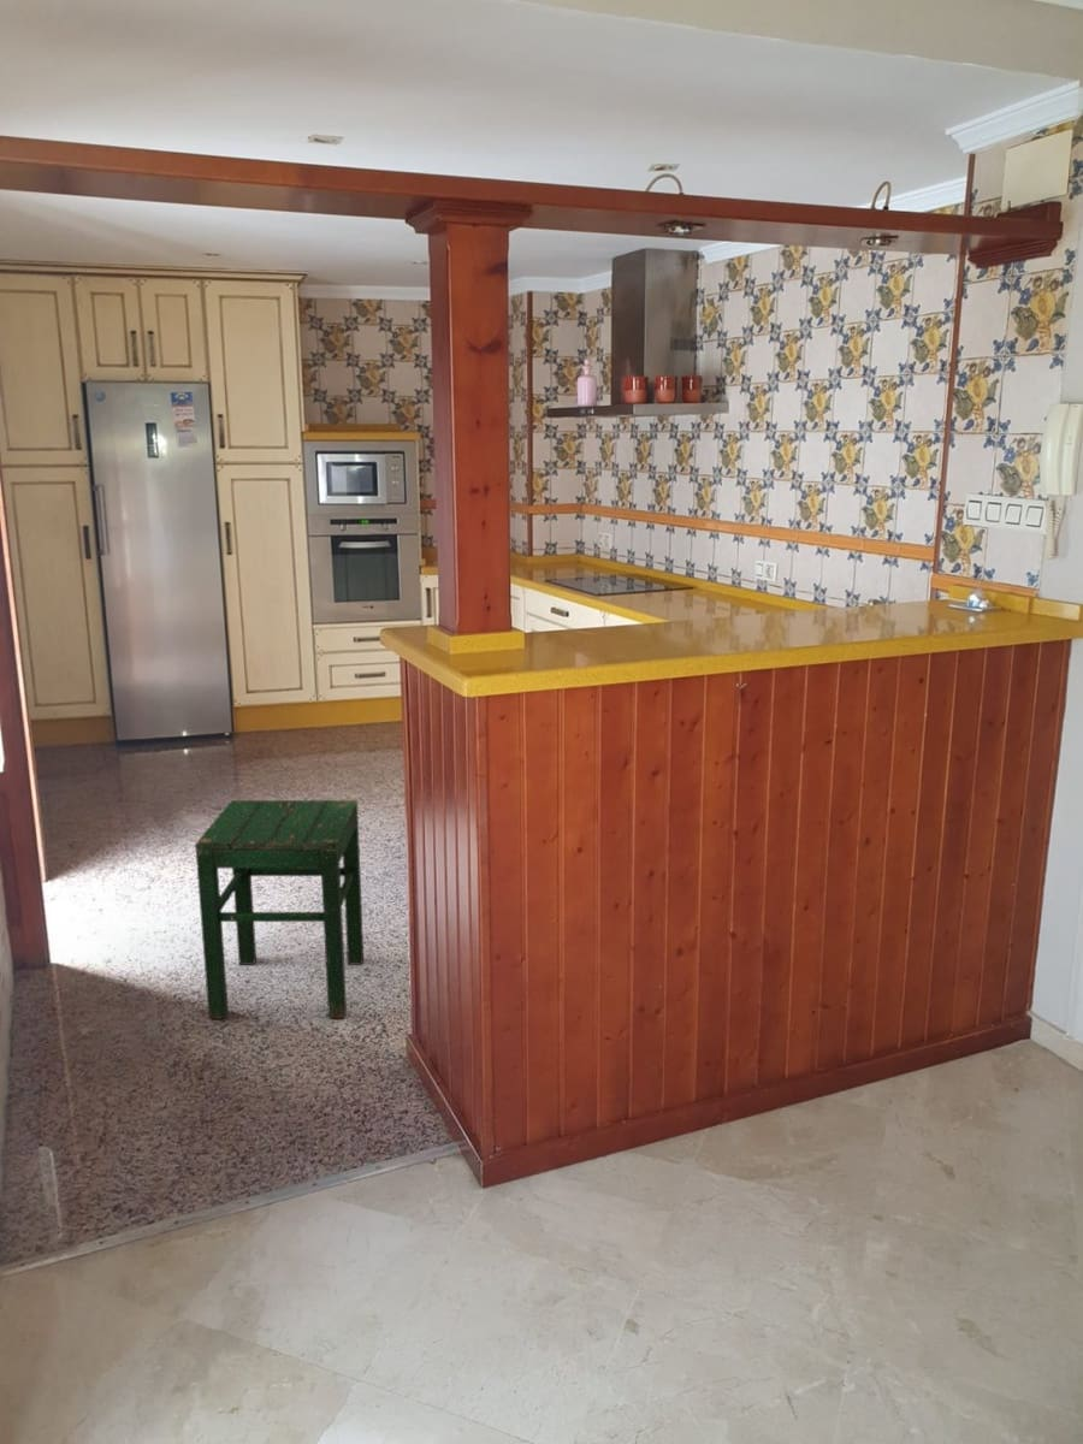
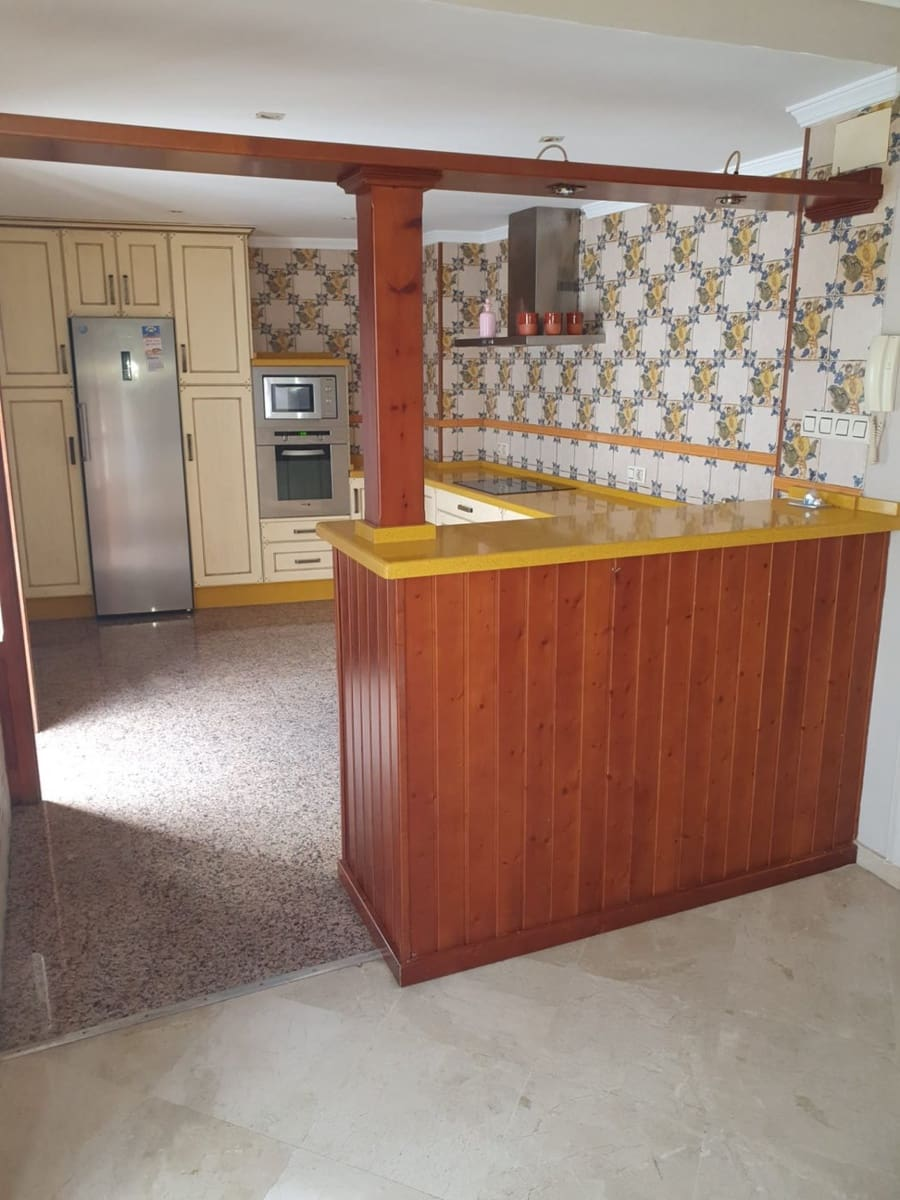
- stool (285, 912)
